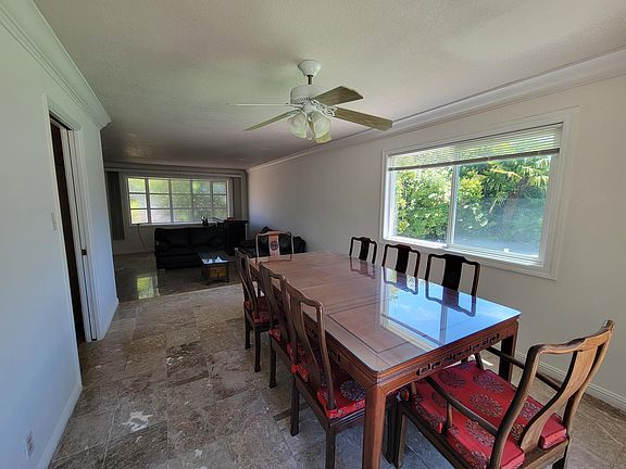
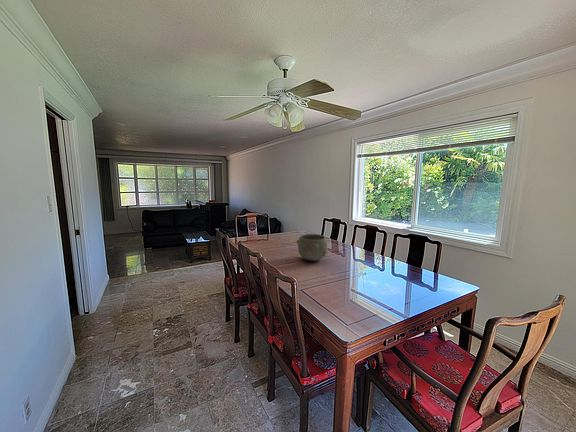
+ bowl (312, 247)
